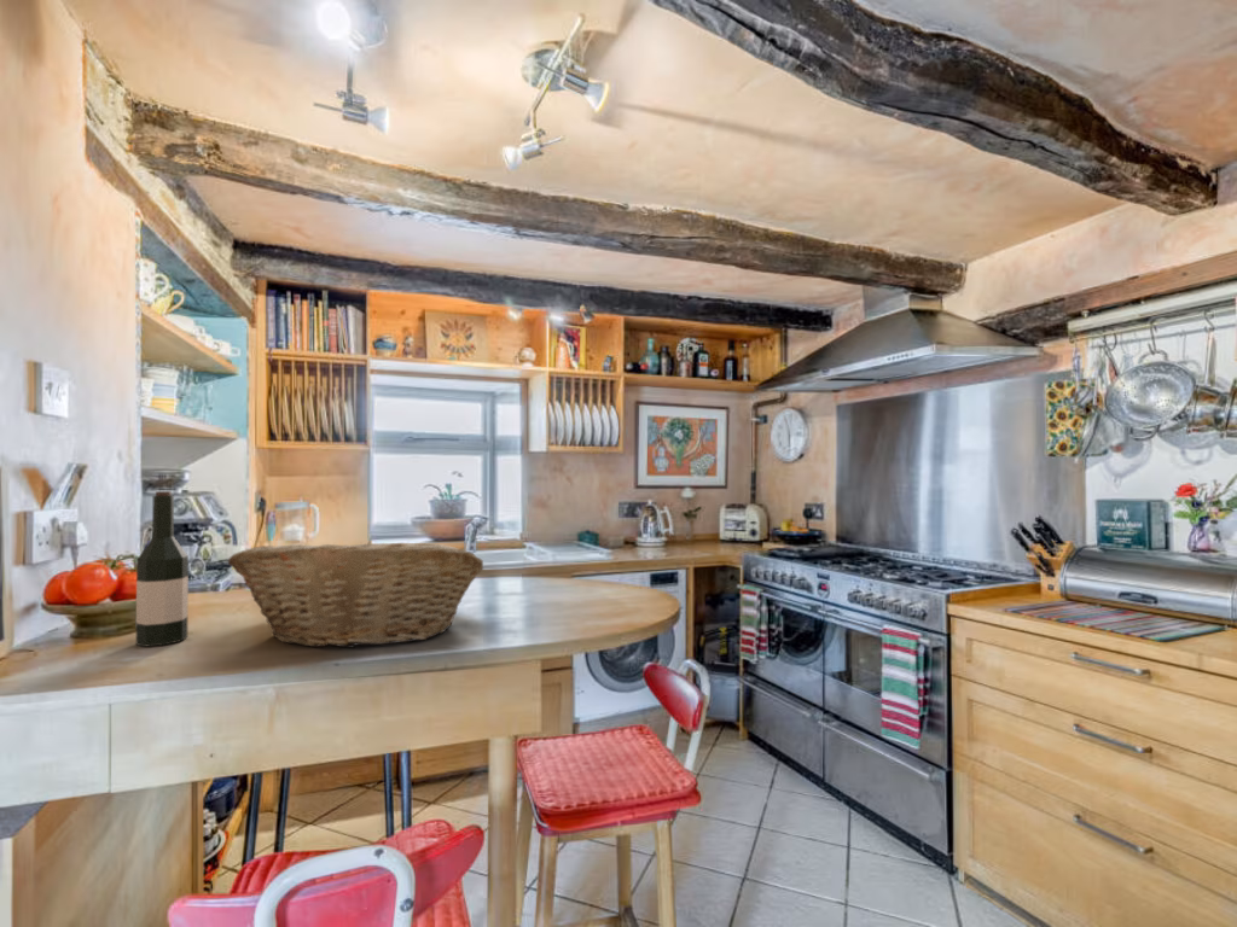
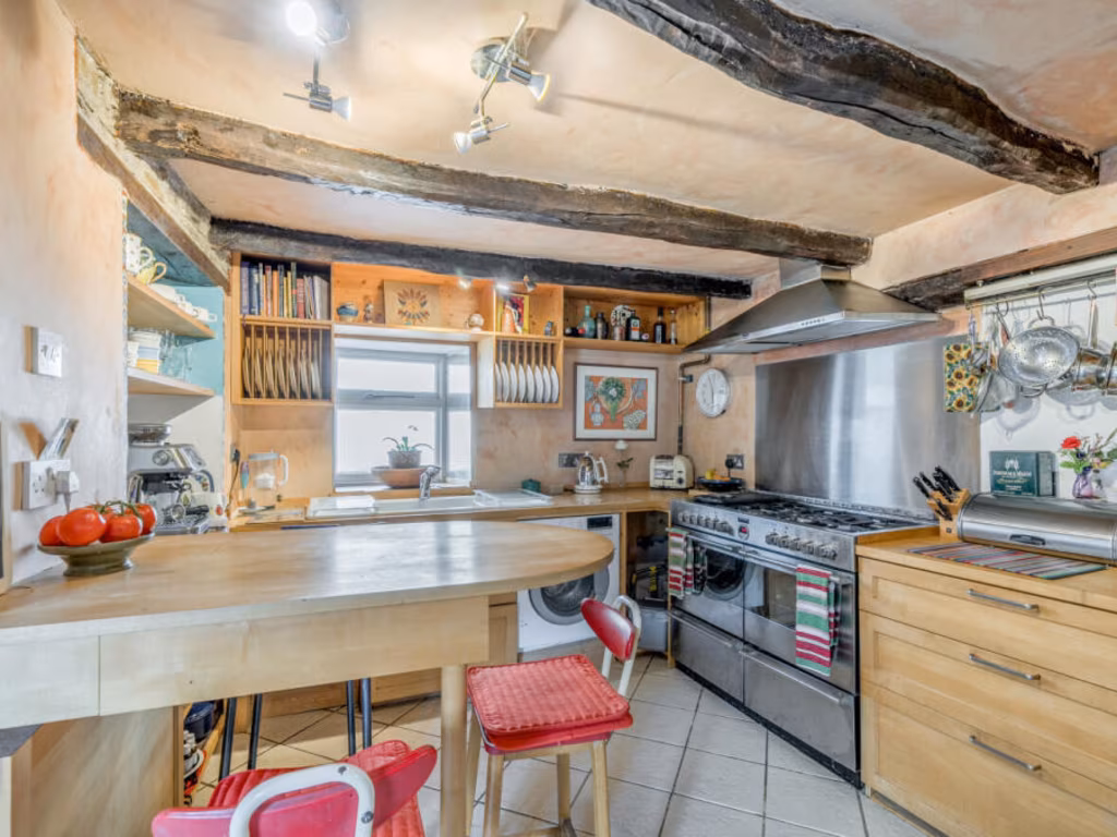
- fruit basket (362, 583)
- wine bottle (162, 565)
